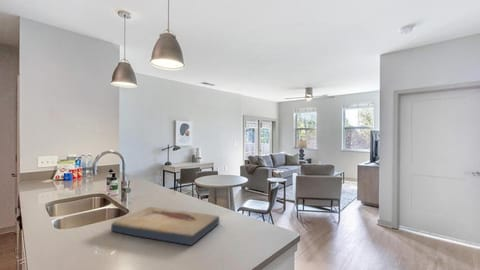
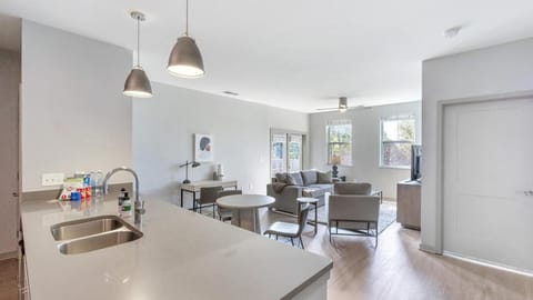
- fish fossil (167, 222)
